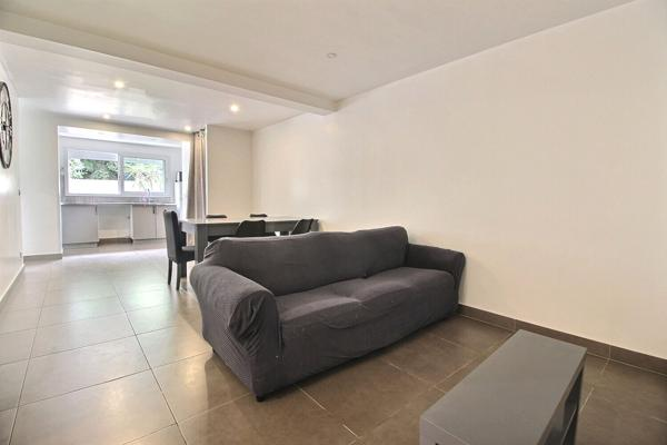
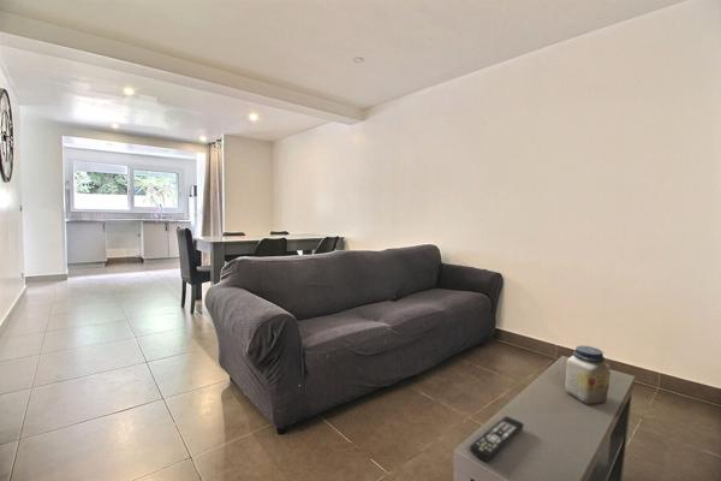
+ jar (586, 373)
+ remote control (497, 437)
